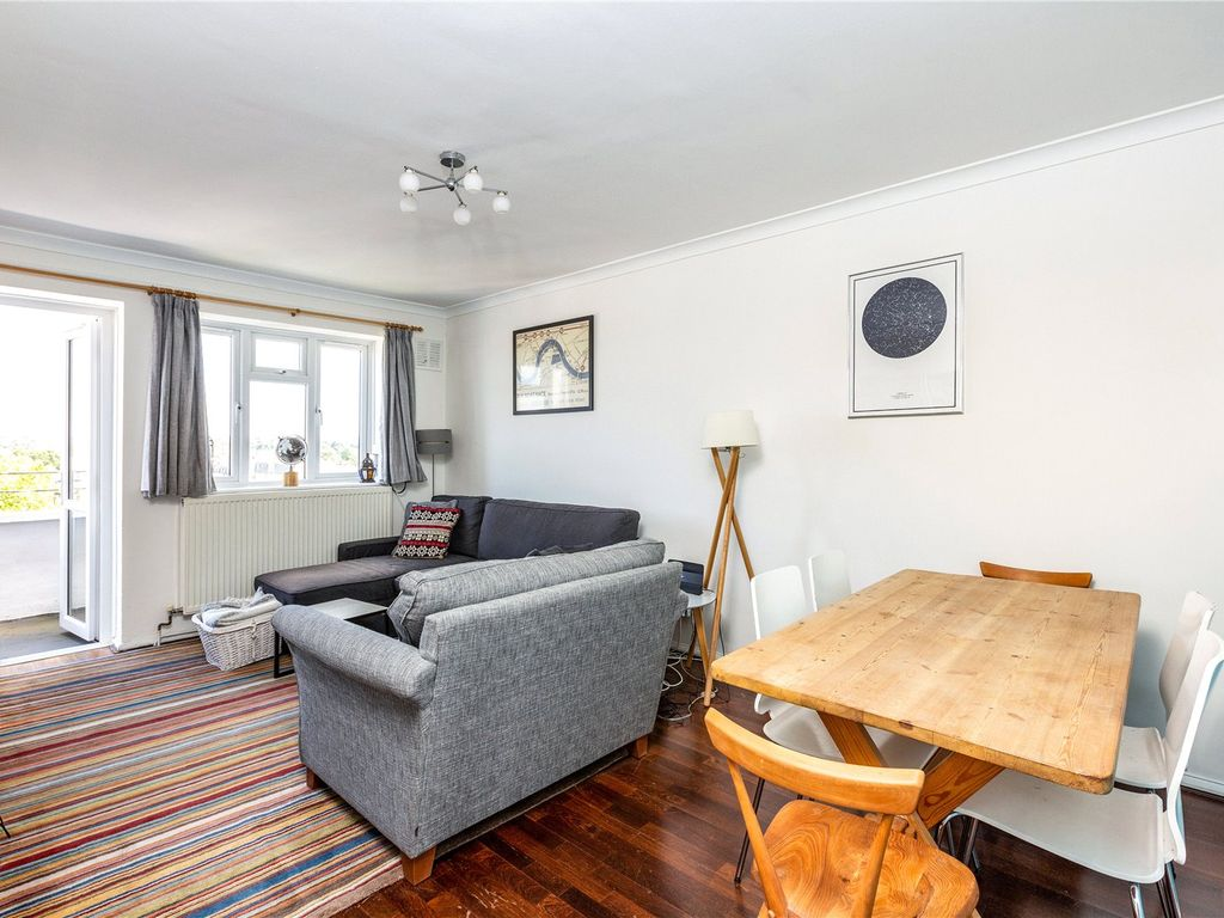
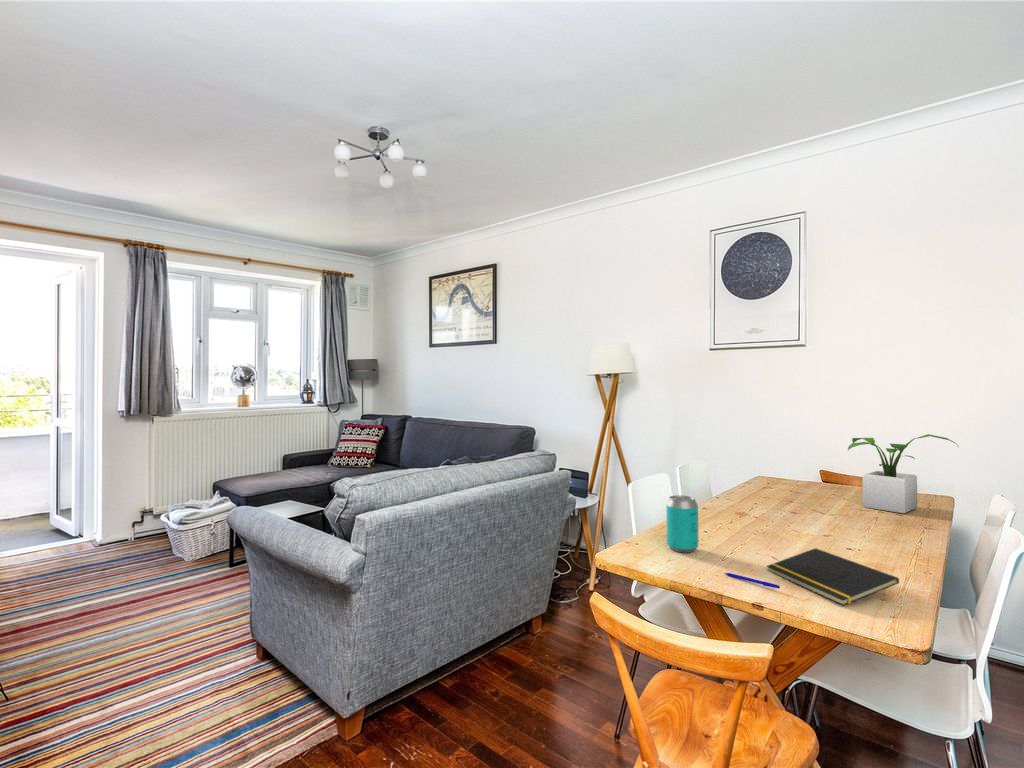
+ potted plant (895, 471)
+ notepad (828, 574)
+ beverage can (682, 523)
+ pen (750, 579)
